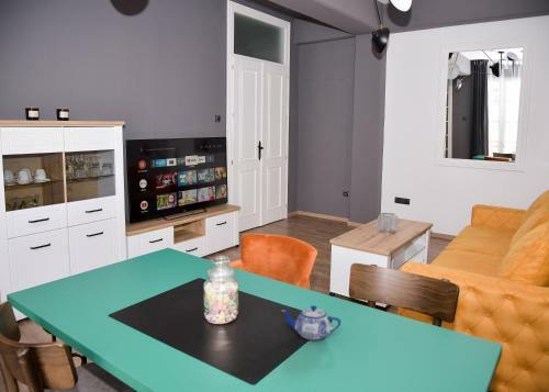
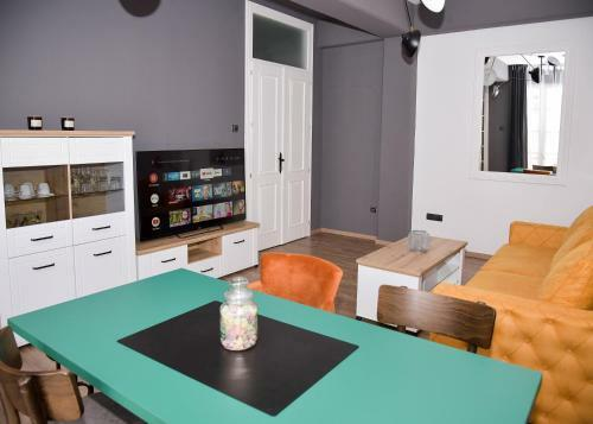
- teapot (310, 320)
